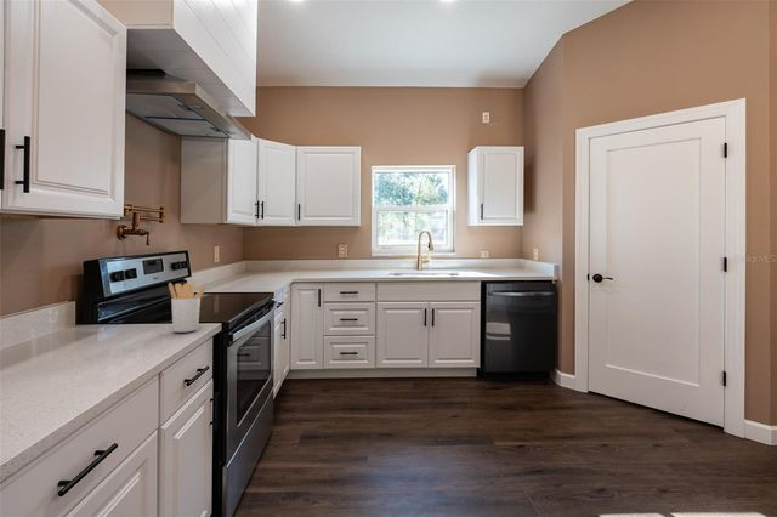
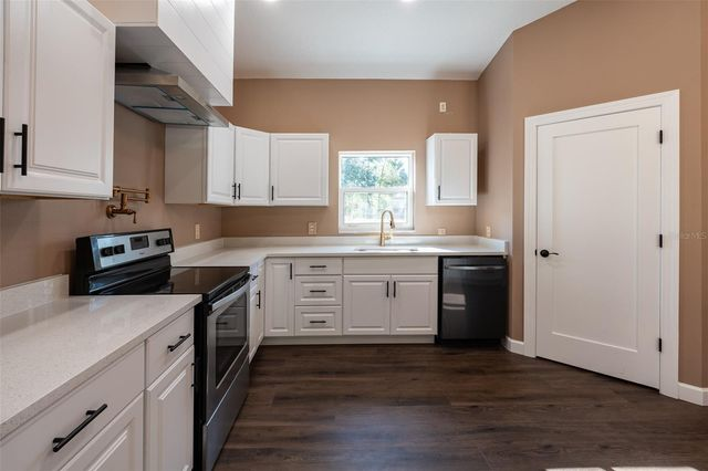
- utensil holder (185, 305)
